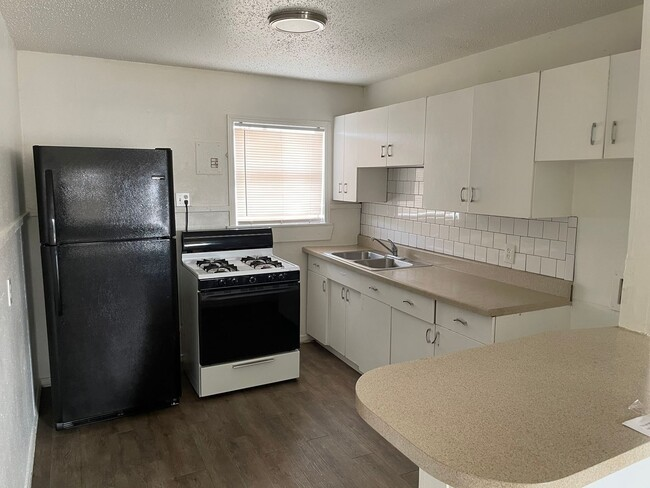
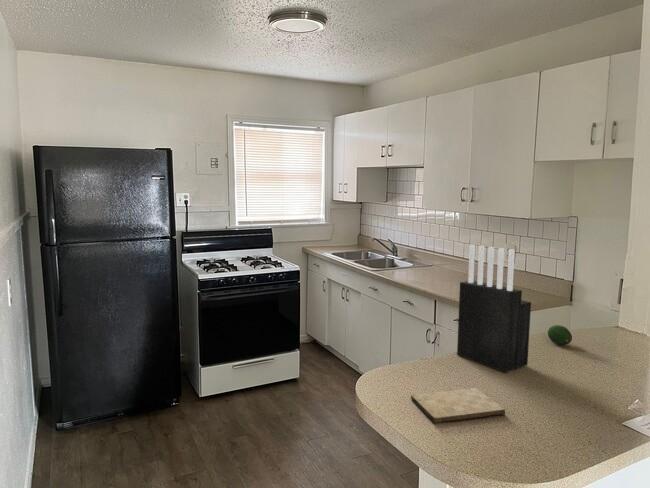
+ fruit (560, 334)
+ knife block (496, 303)
+ cutting board (456, 404)
